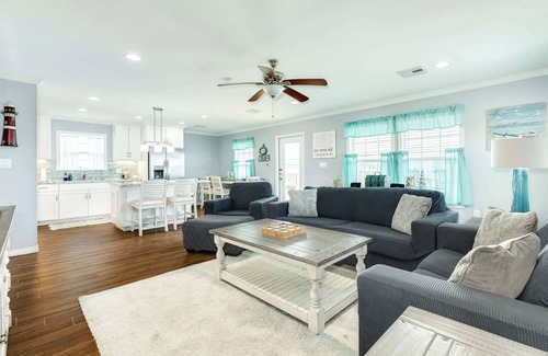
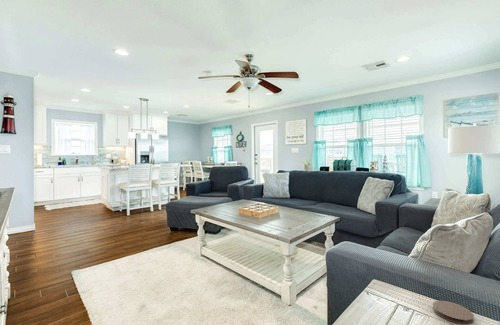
+ coaster (452, 311)
